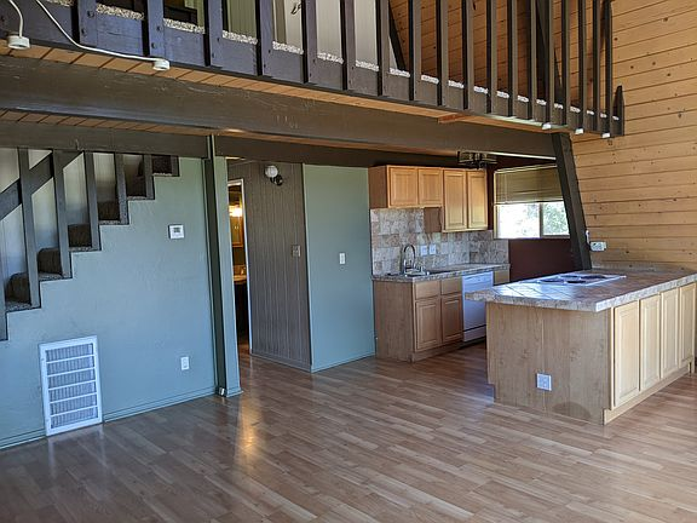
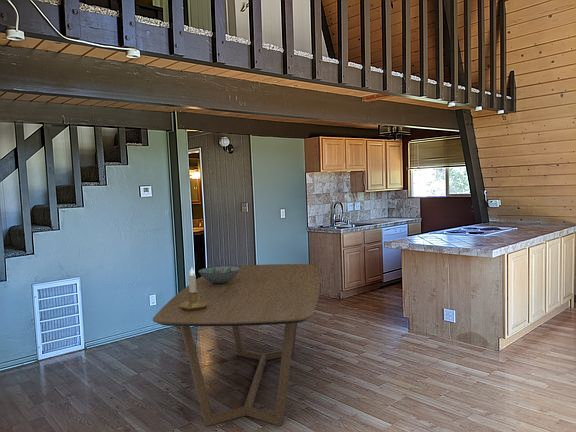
+ candlestick (193, 286)
+ decorative bowl (219, 275)
+ dining table (250, 325)
